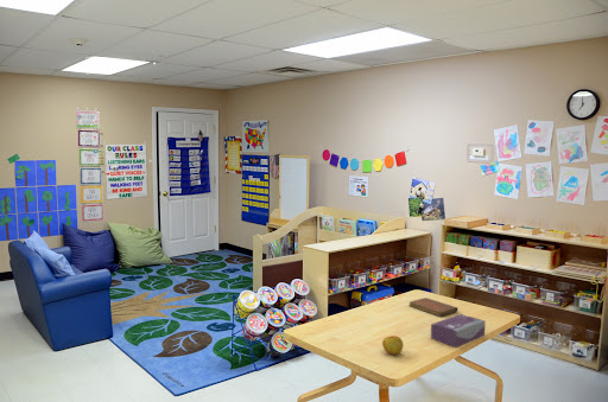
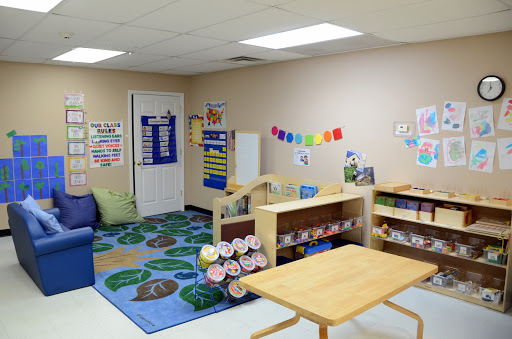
- notebook (432, 306)
- tissue box (457, 328)
- apple (392, 344)
